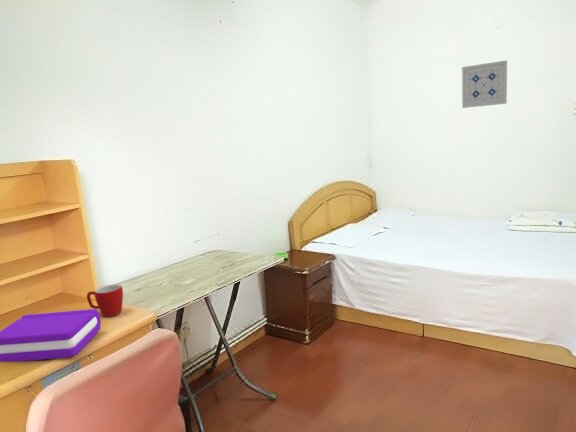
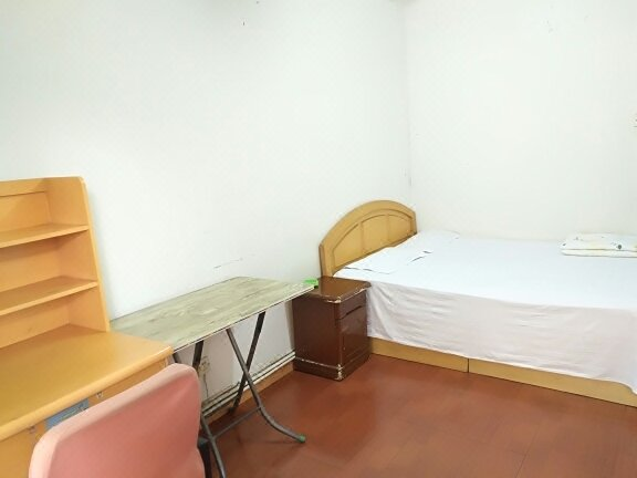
- book (49, 333)
- mug (105, 301)
- wall art (484, 85)
